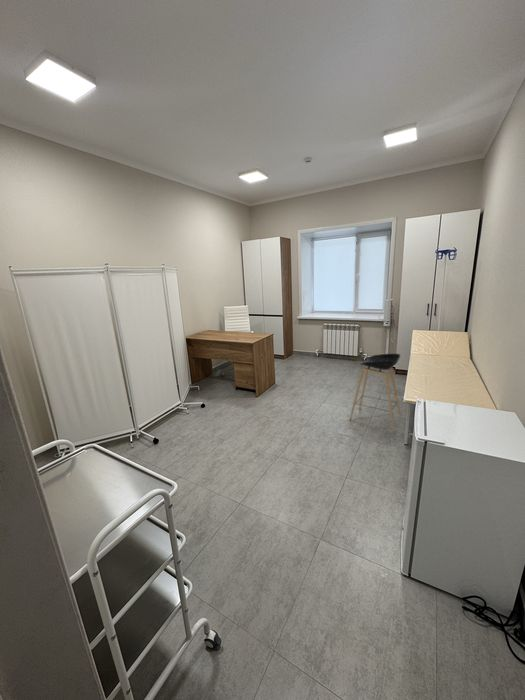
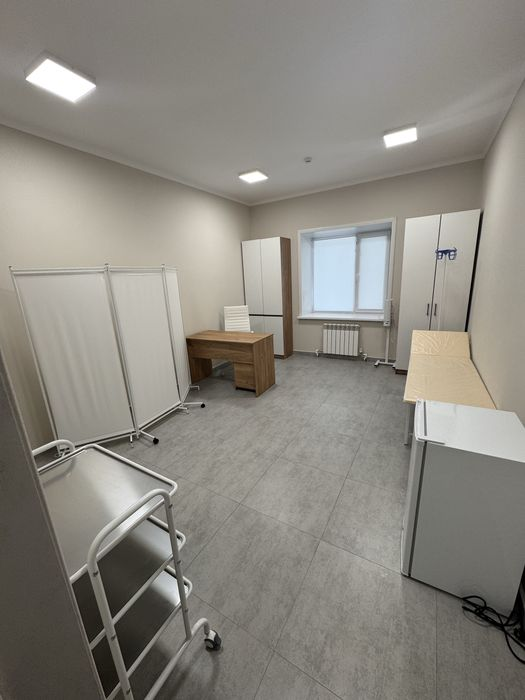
- stool (386, 387)
